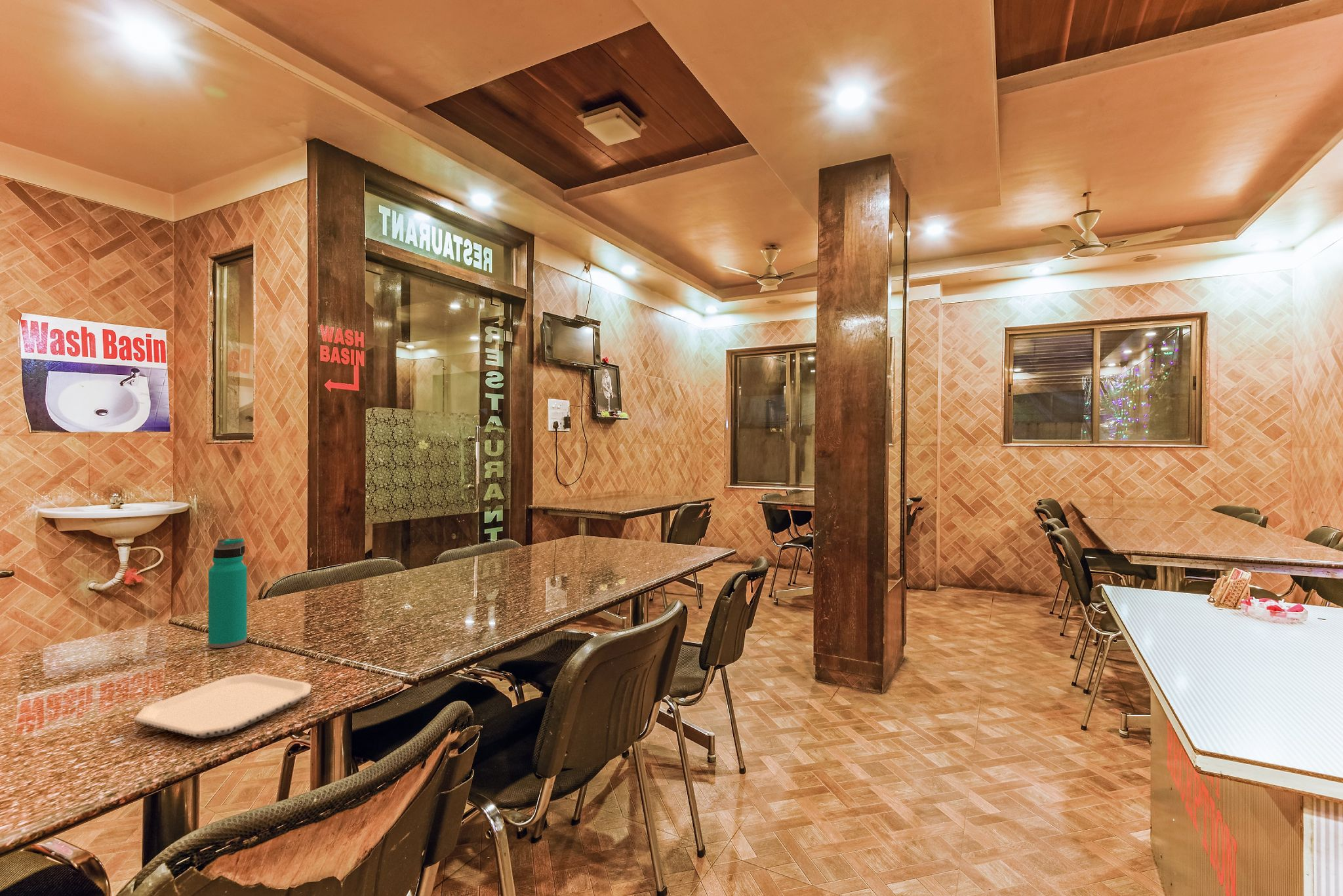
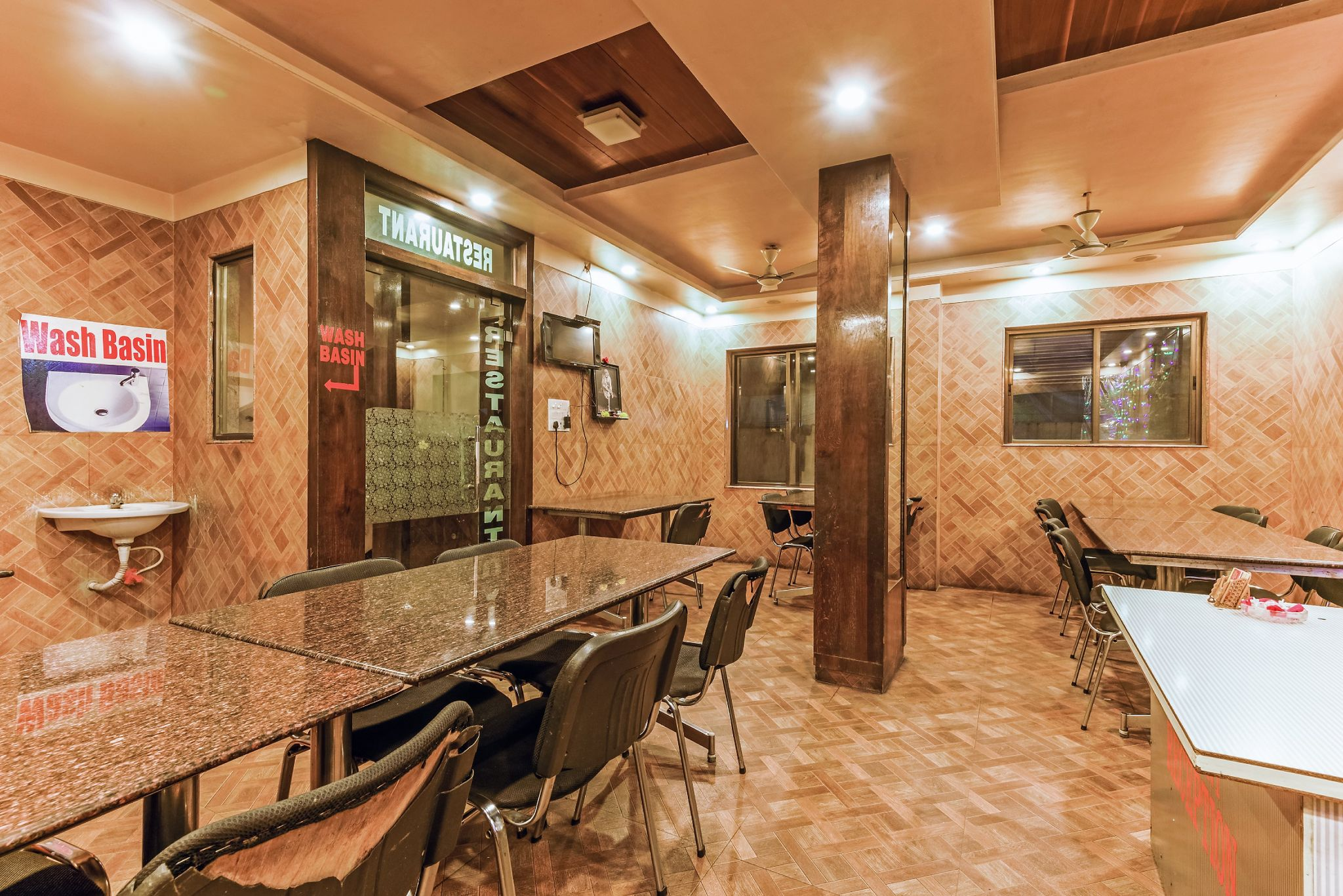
- plate (228, 705)
- water bottle (228, 591)
